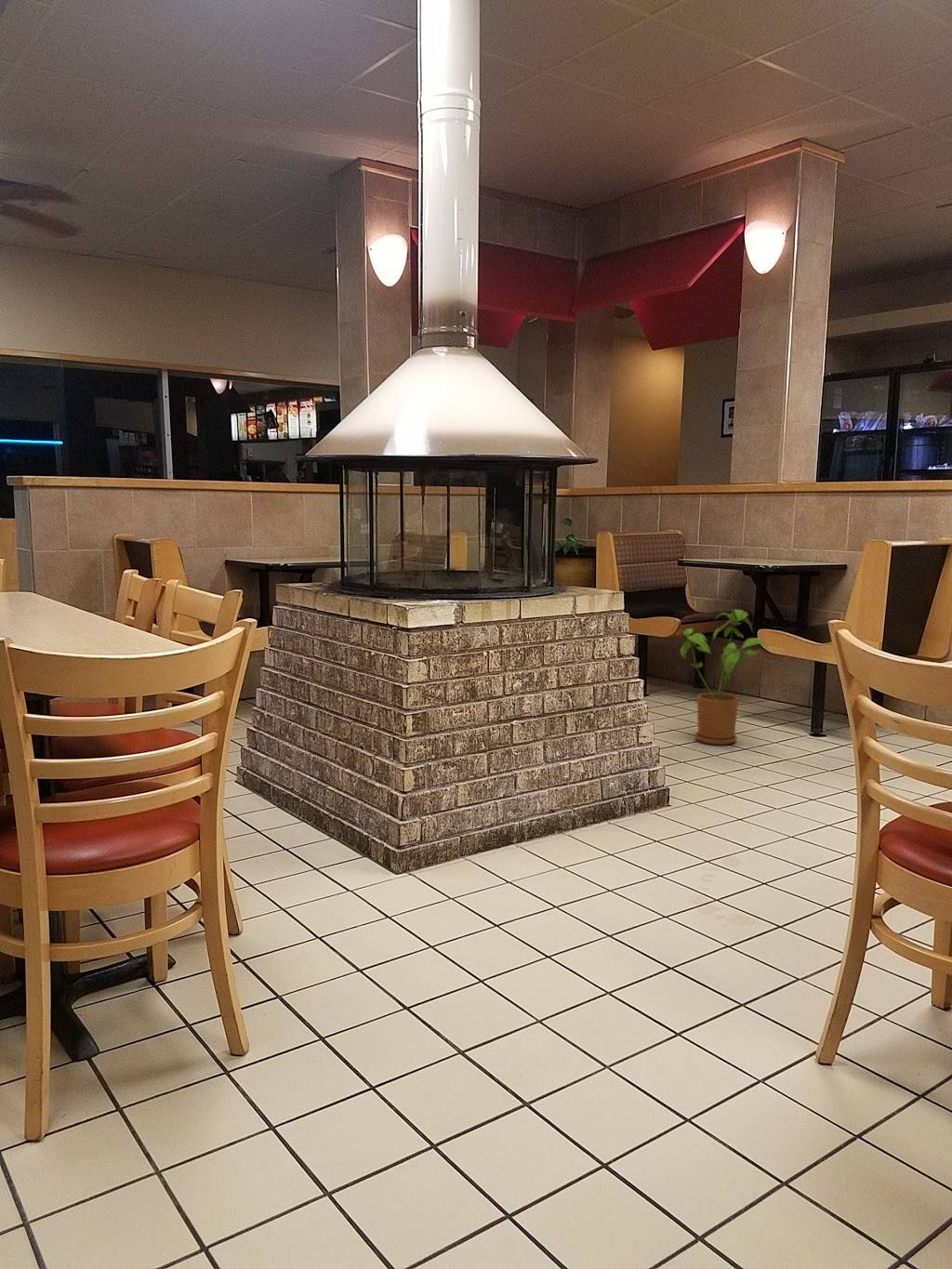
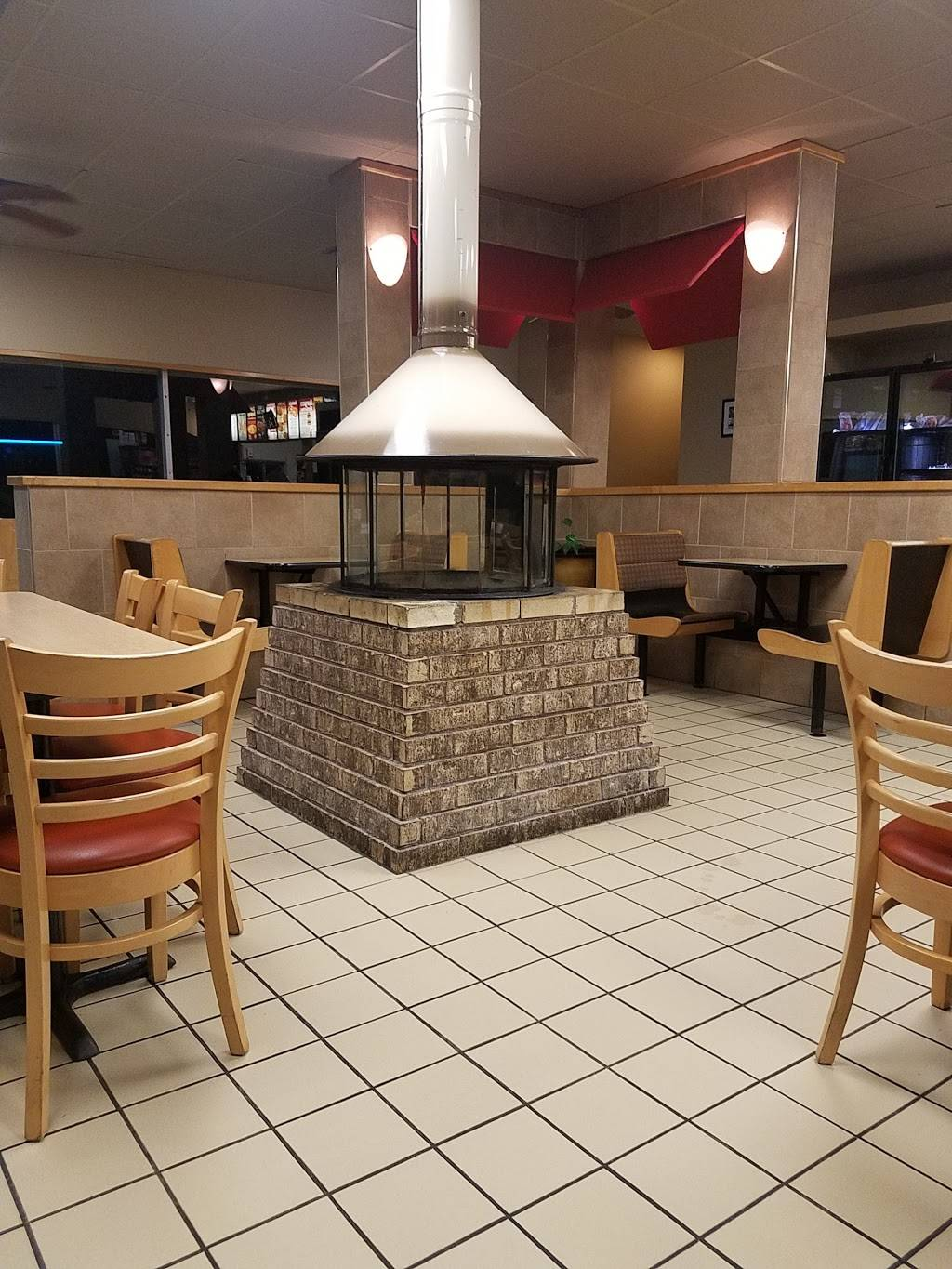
- house plant (725, 677)
